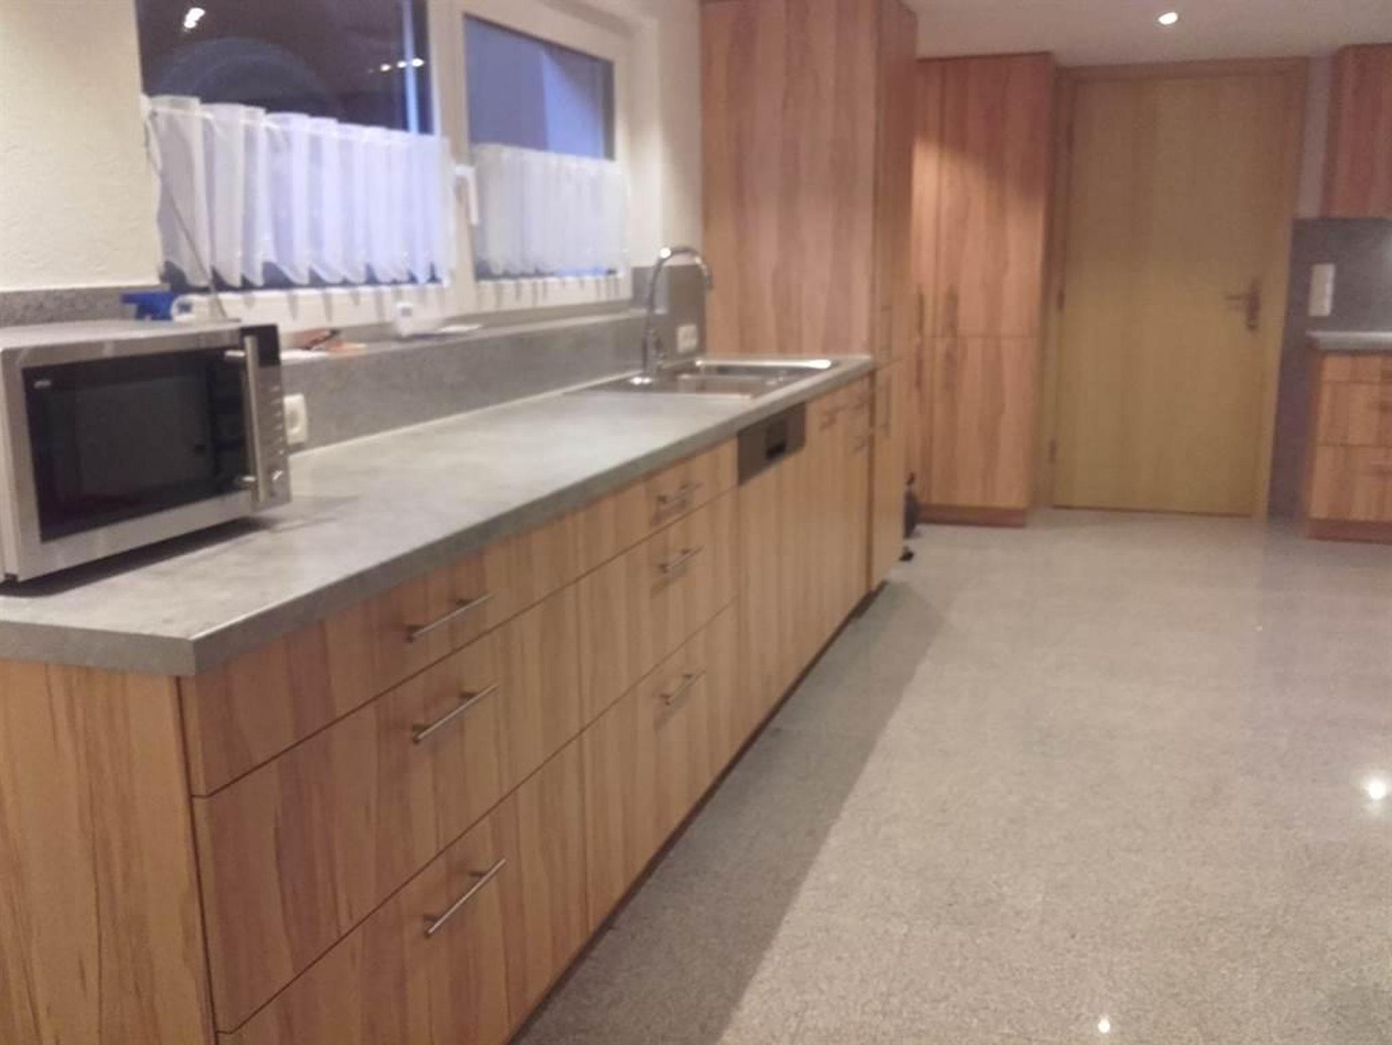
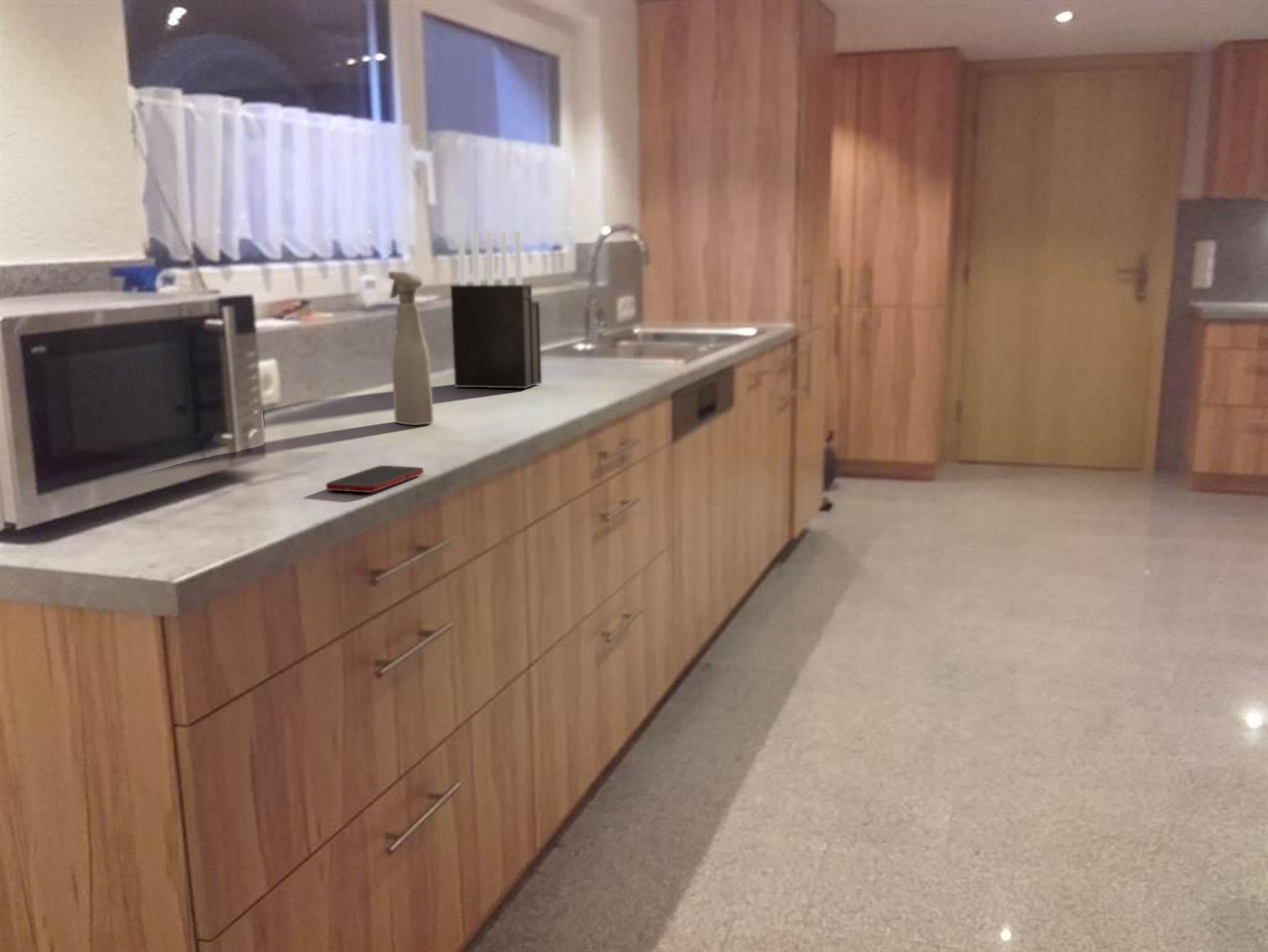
+ cell phone (376, 478)
+ spray bottle (410, 347)
+ knife block (498, 309)
